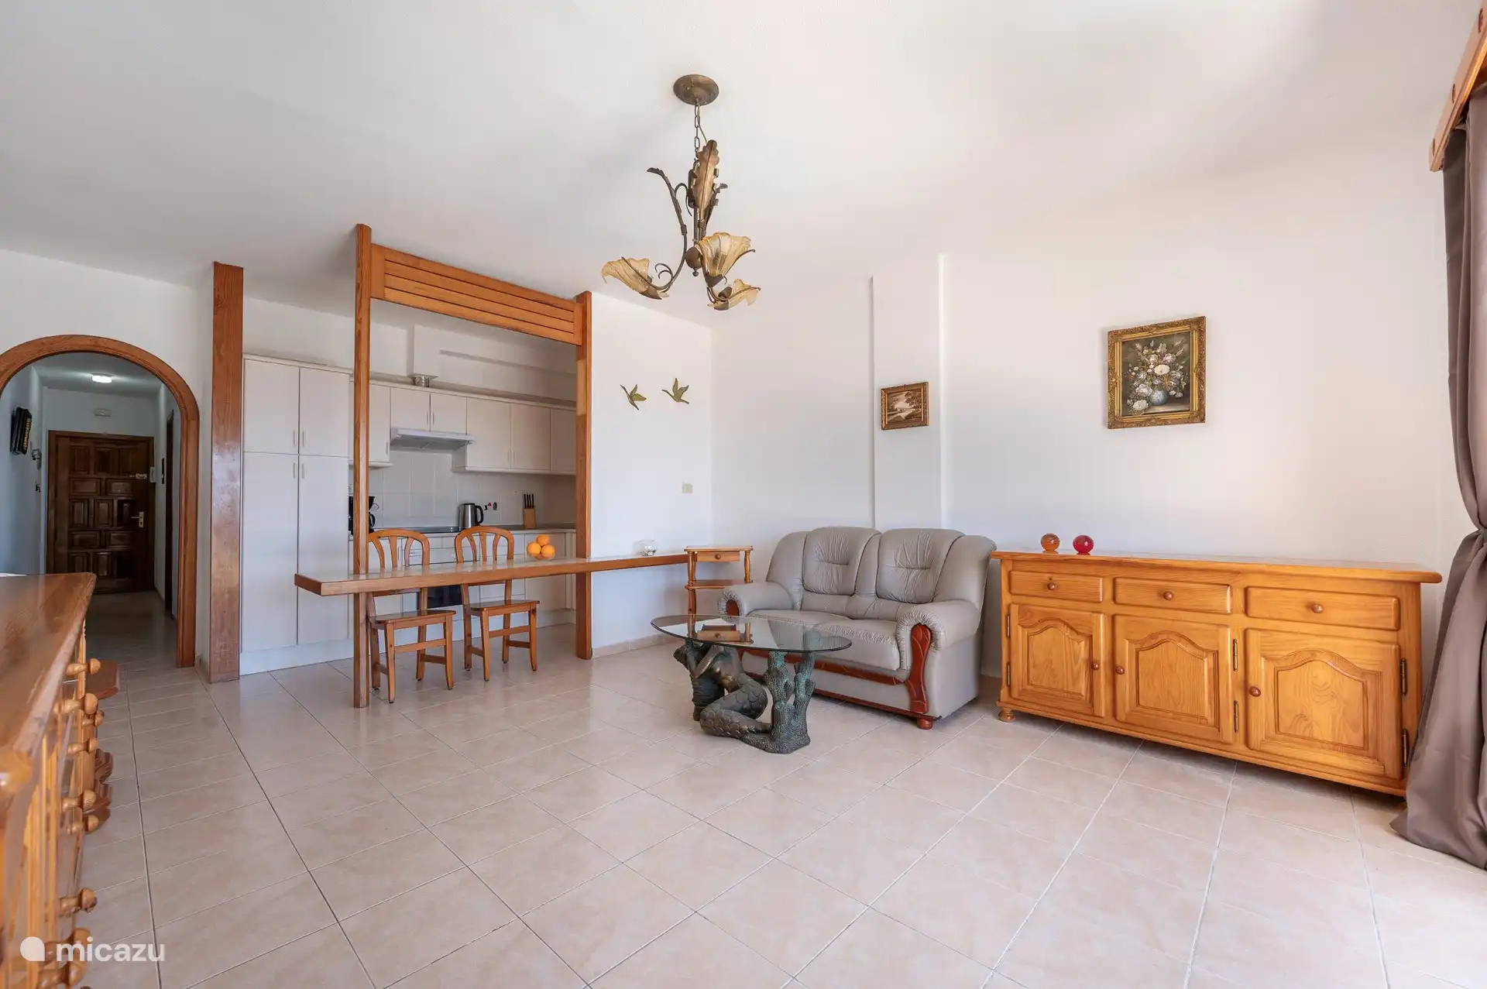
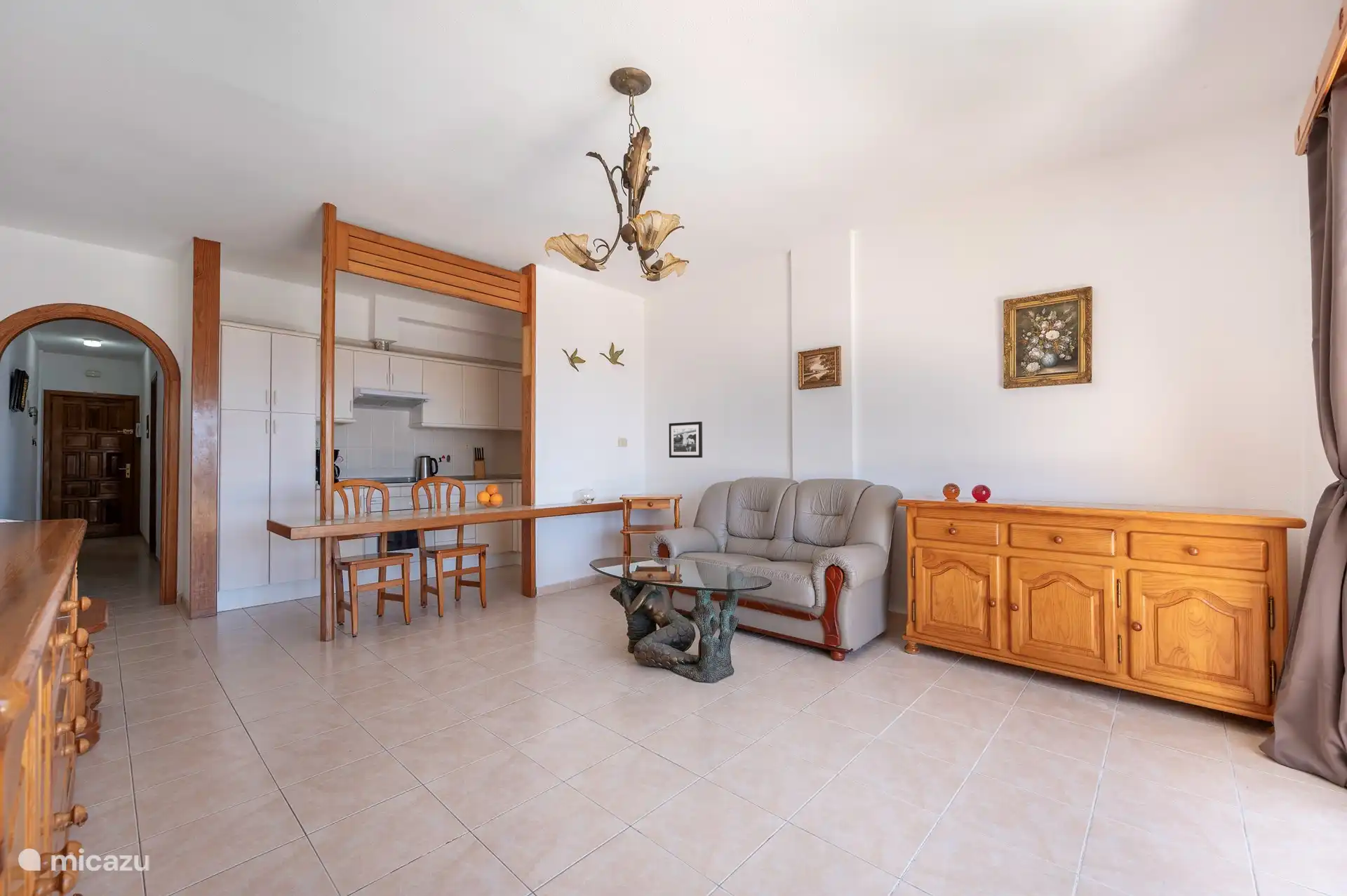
+ picture frame (685, 440)
